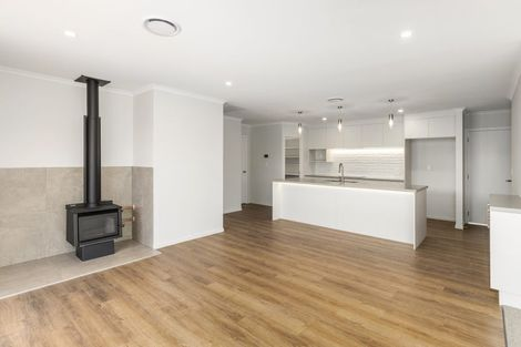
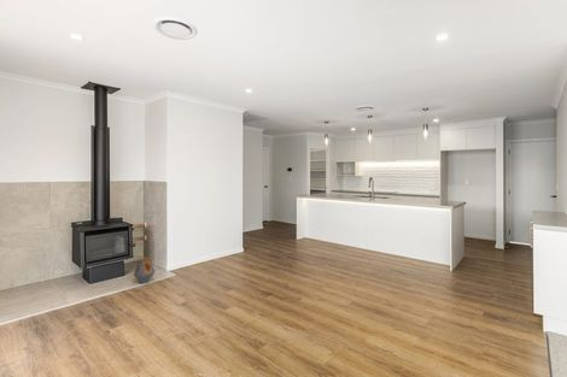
+ vase (144, 270)
